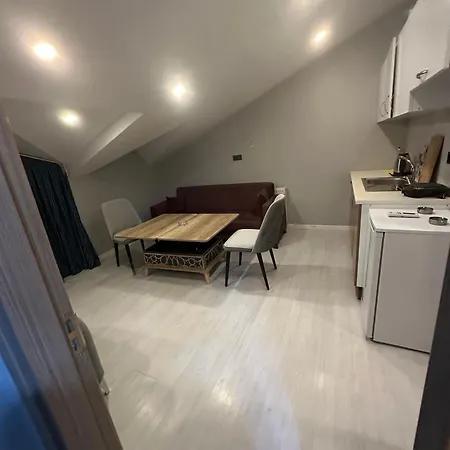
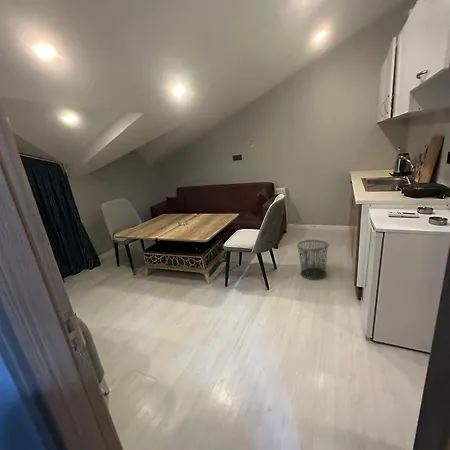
+ waste bin (313, 259)
